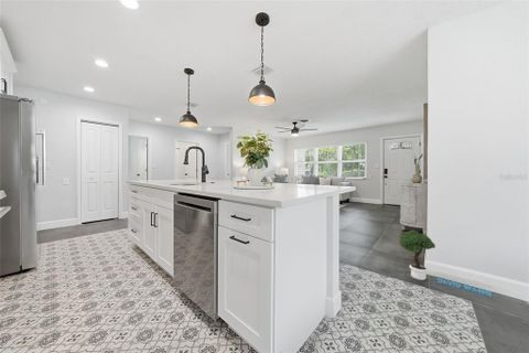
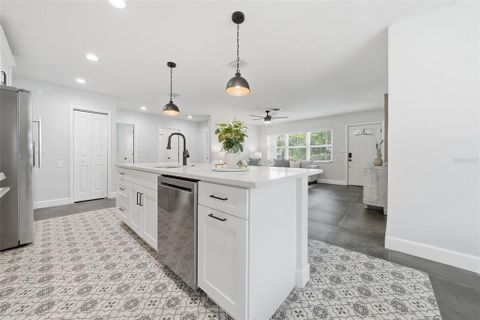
- potted tree (434, 247)
